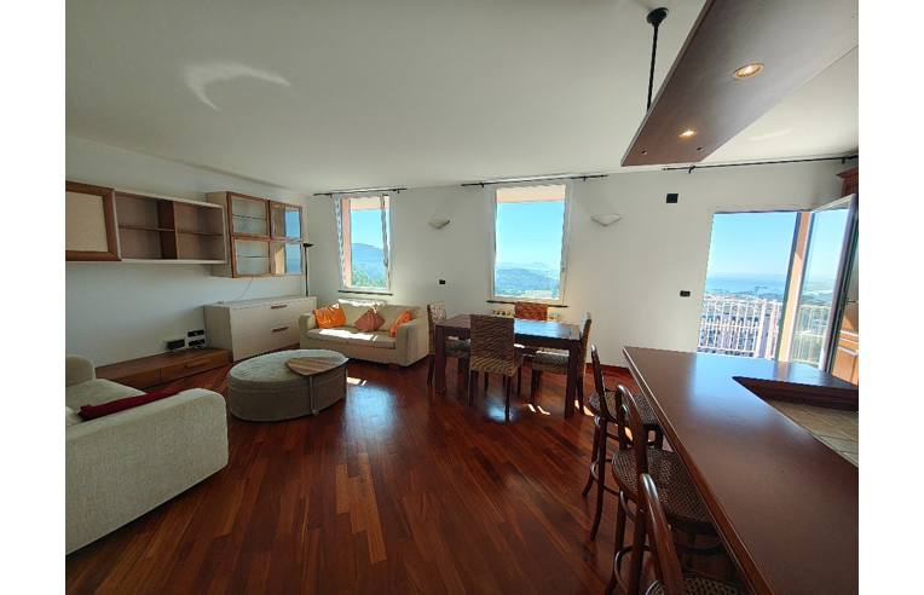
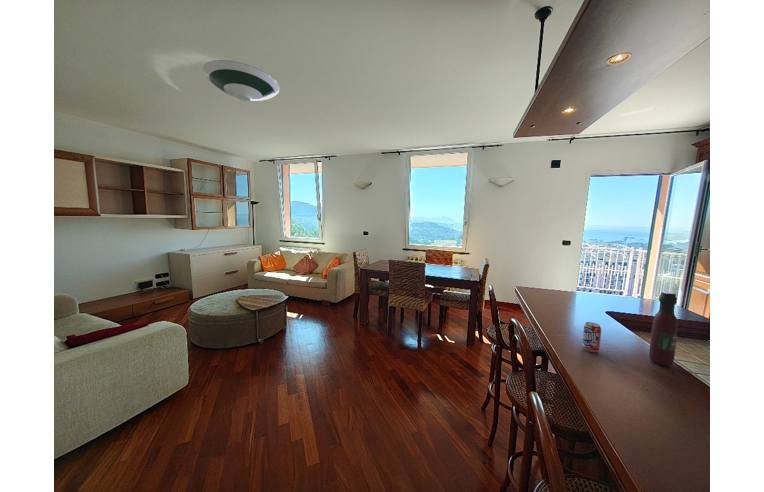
+ wine bottle (664, 328)
+ beverage can (591, 336)
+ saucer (243, 90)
